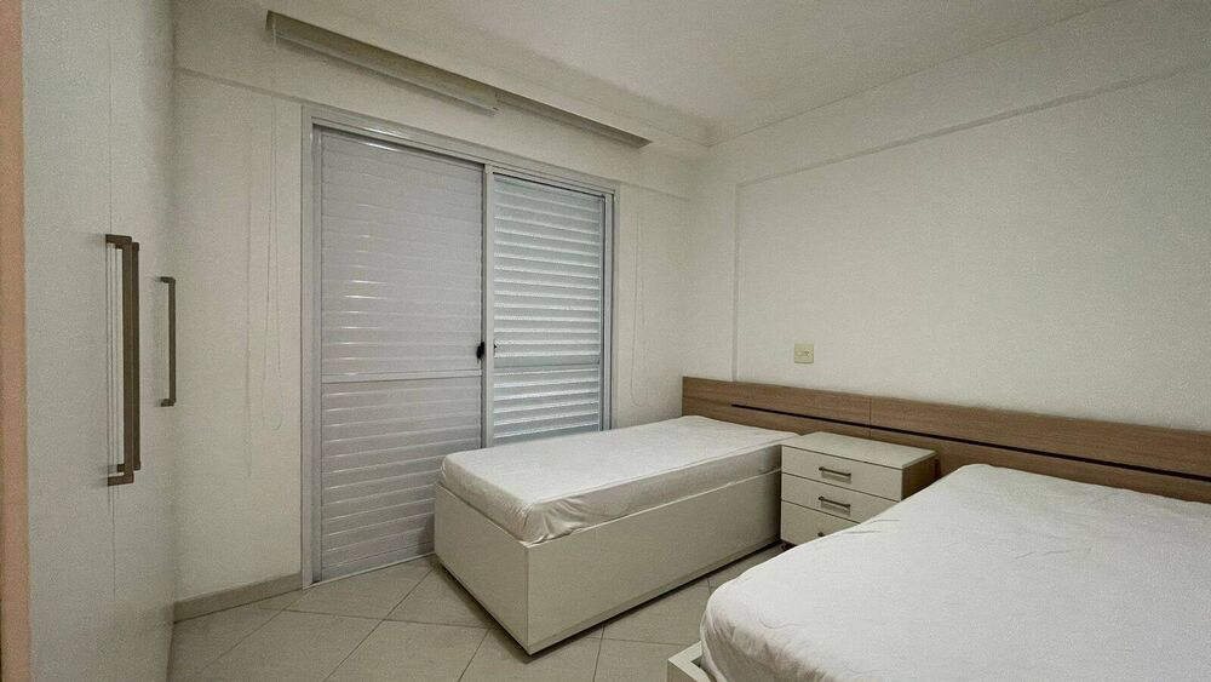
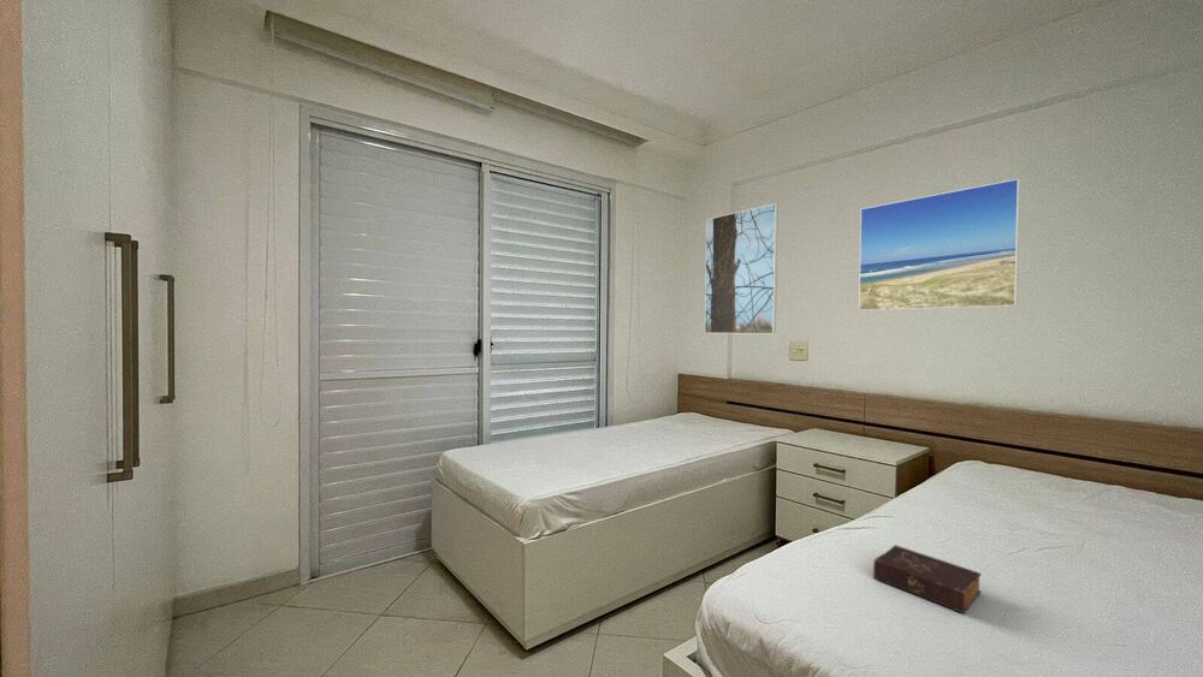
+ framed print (739, 273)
+ book (925, 575)
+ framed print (930, 251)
